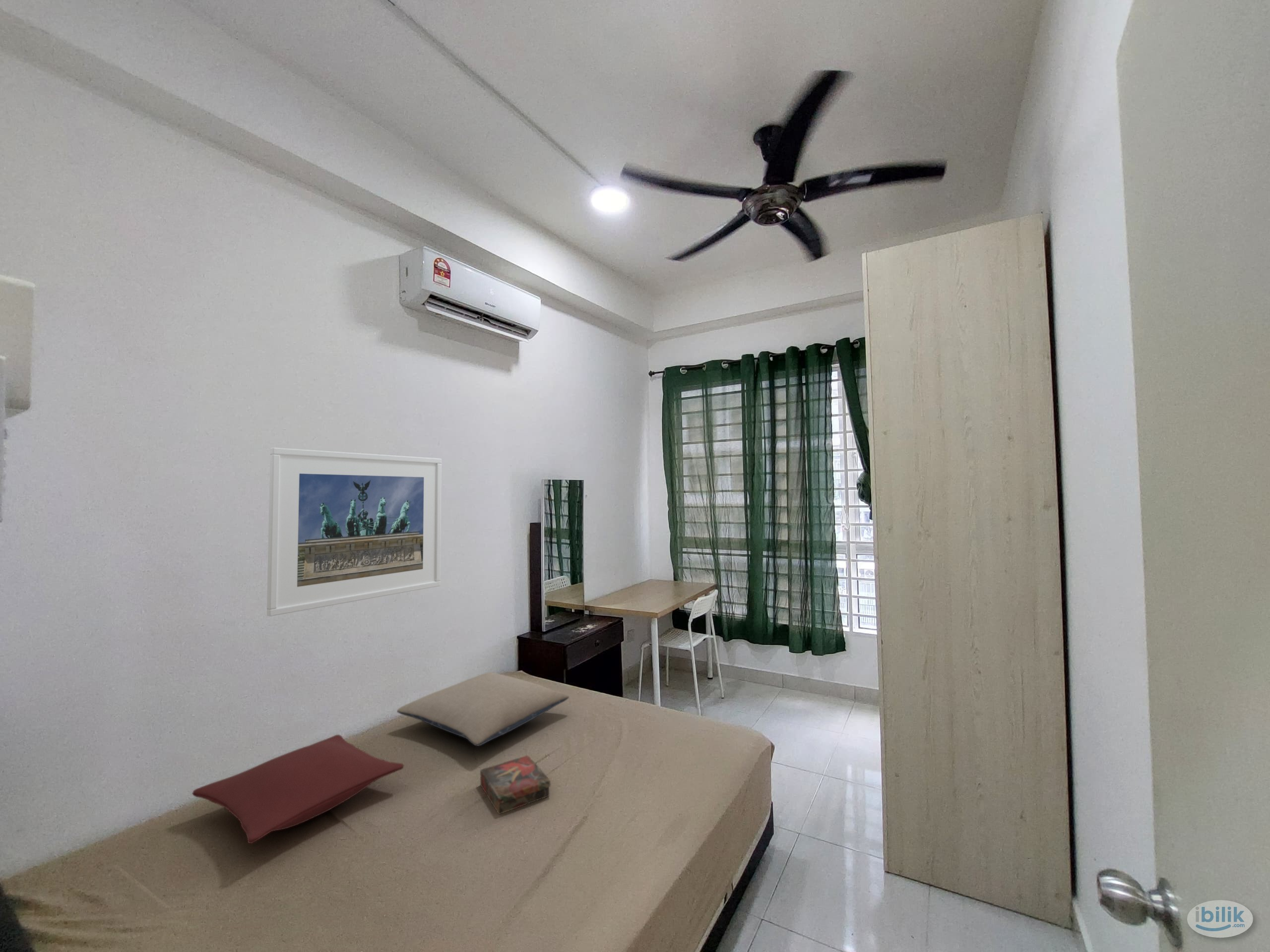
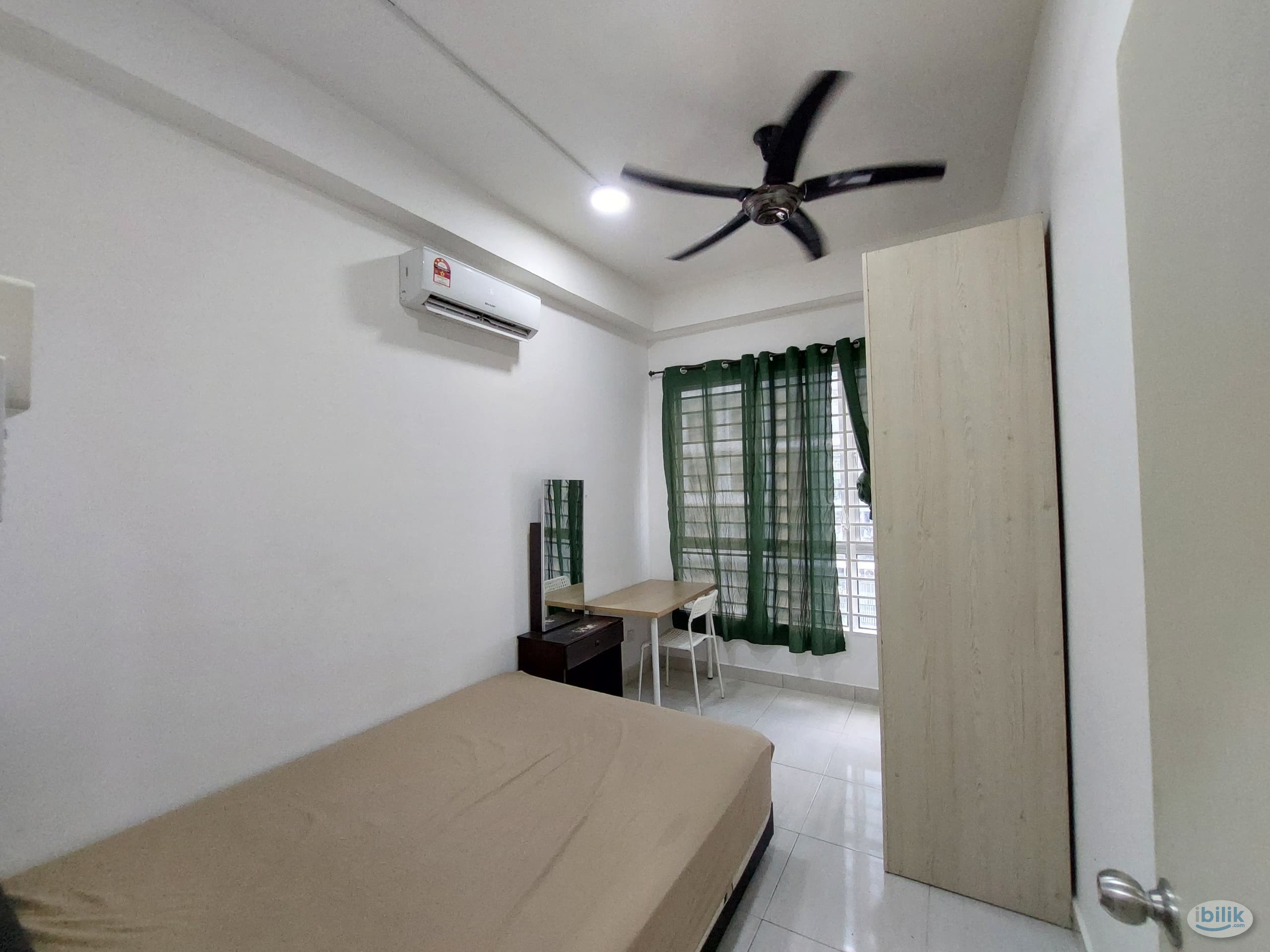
- book (514, 783)
- pillow (485, 703)
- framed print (366, 526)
- pillow (302, 781)
